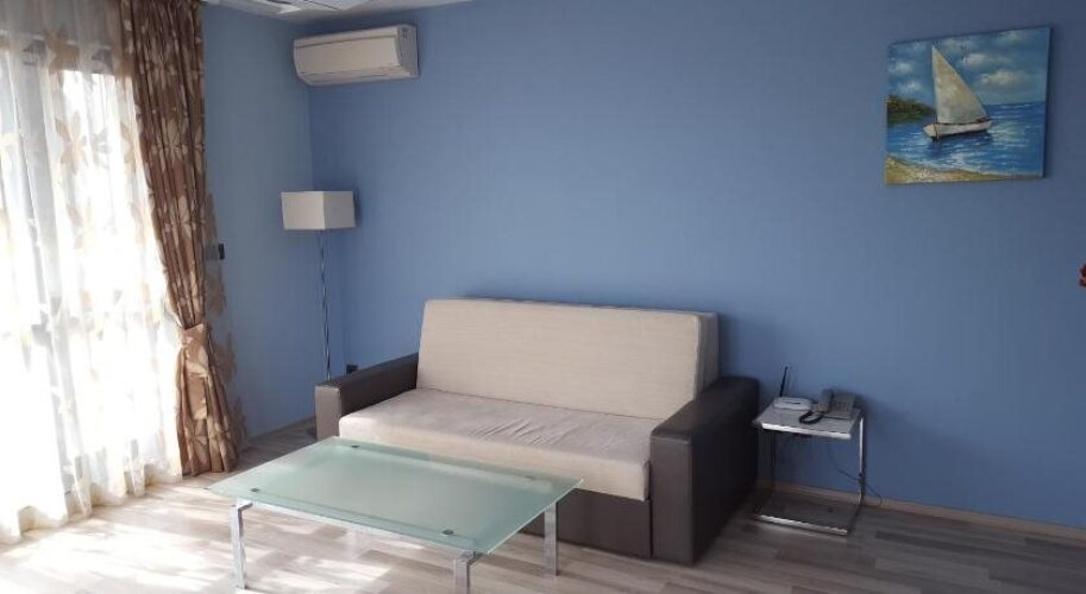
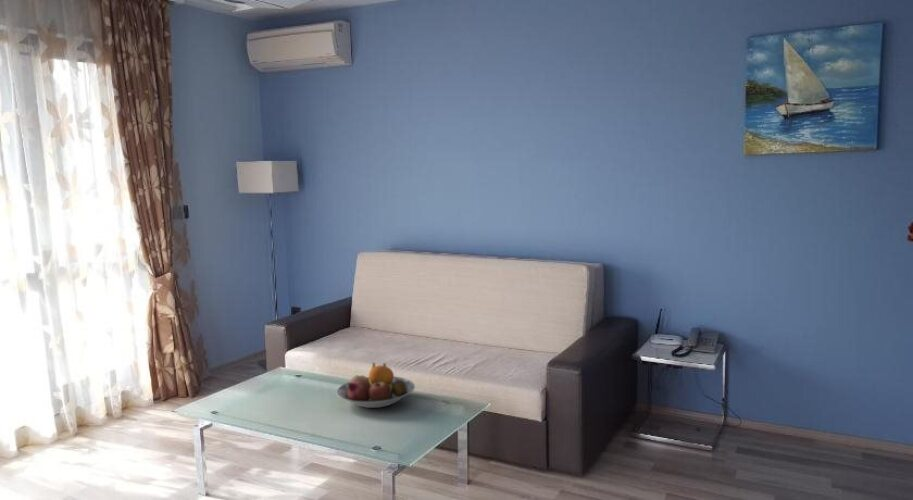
+ fruit bowl (375, 385)
